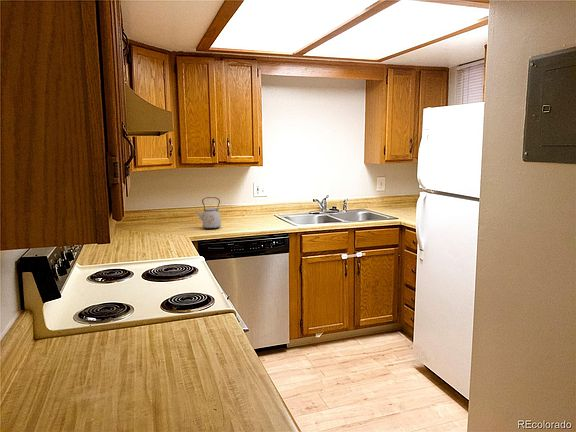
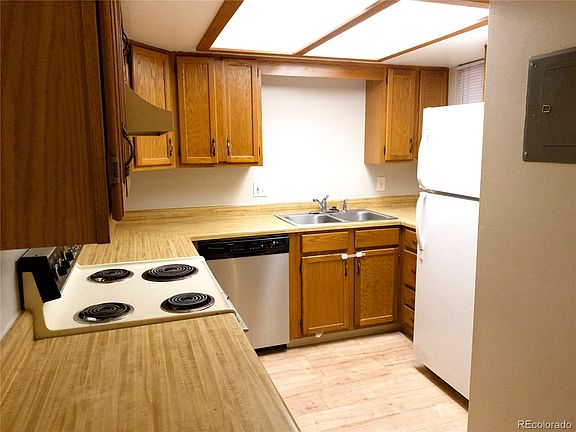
- kettle (207, 212)
